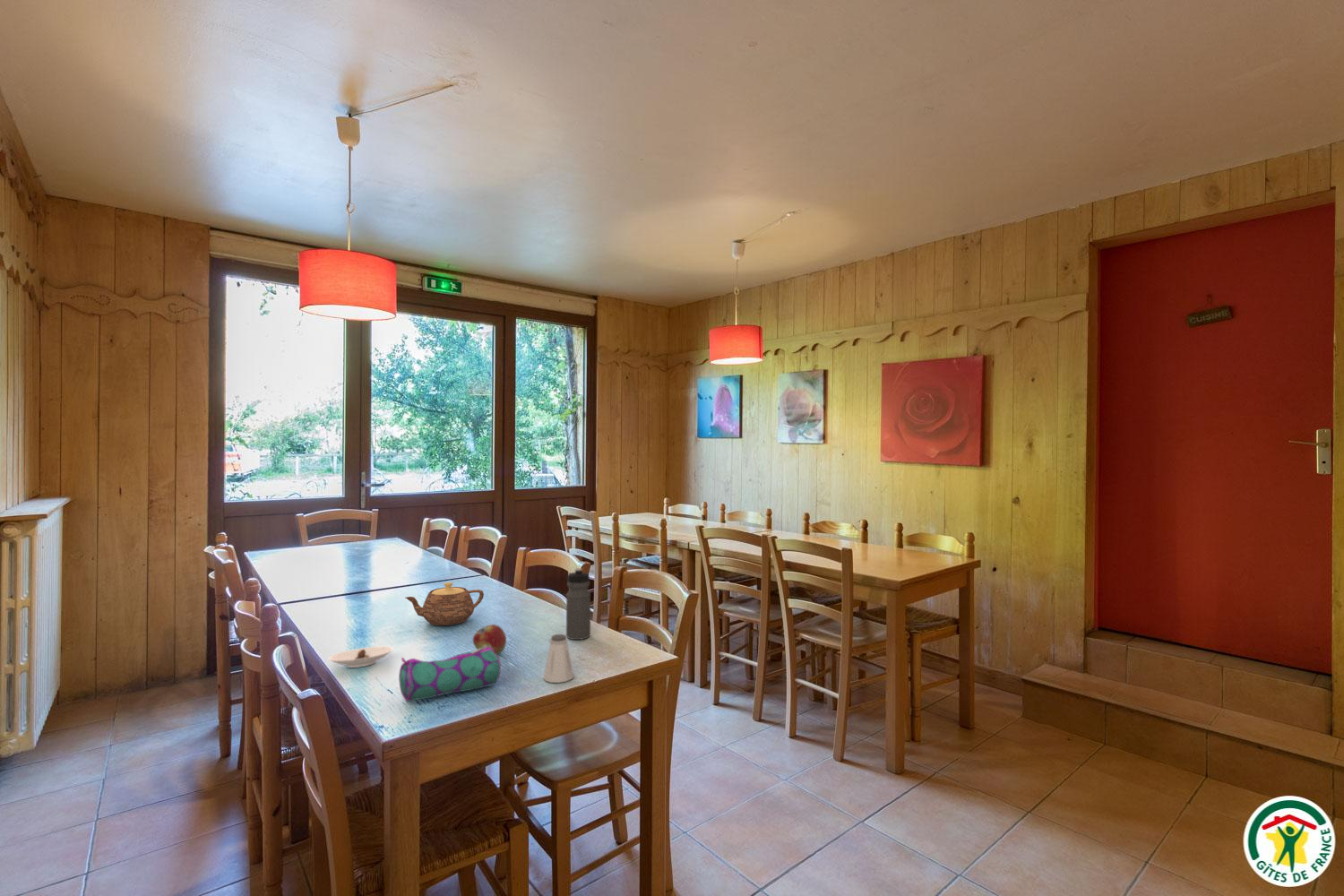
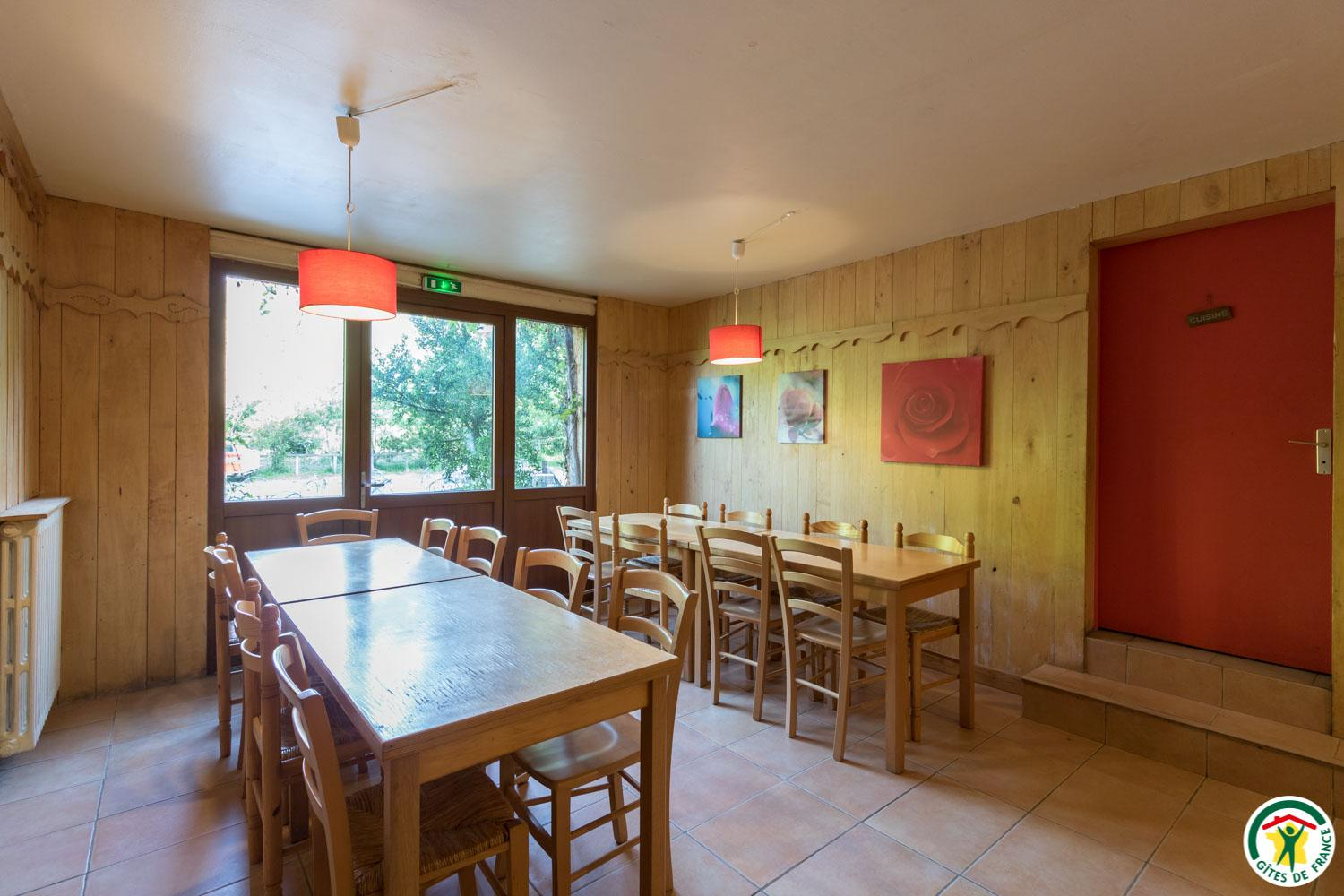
- fruit (489, 640)
- teapot (445, 602)
- saltshaker (558, 656)
- water bottle (578, 602)
- pencil case (450, 671)
- saucer (361, 657)
